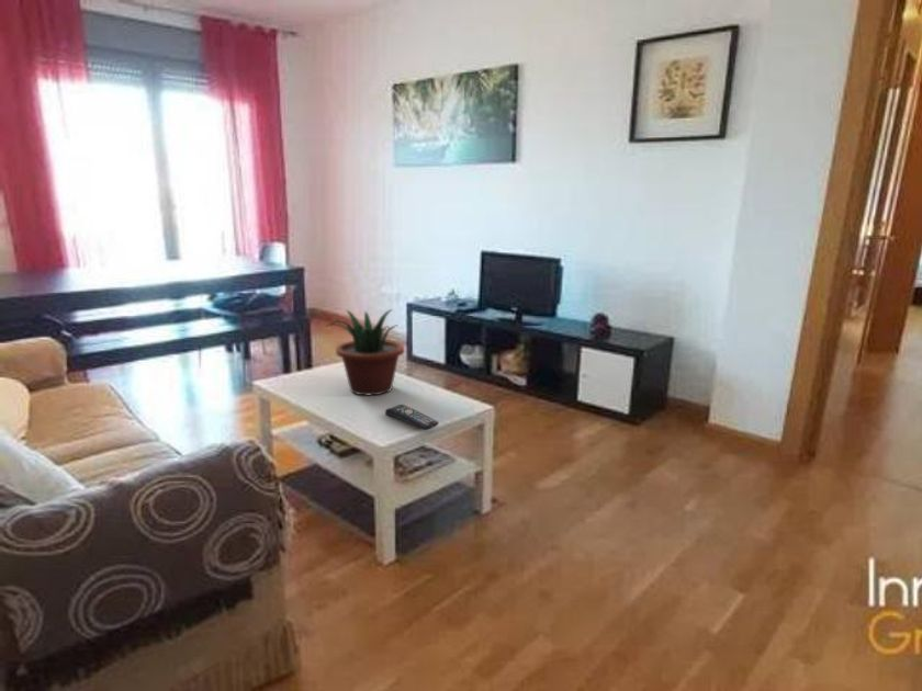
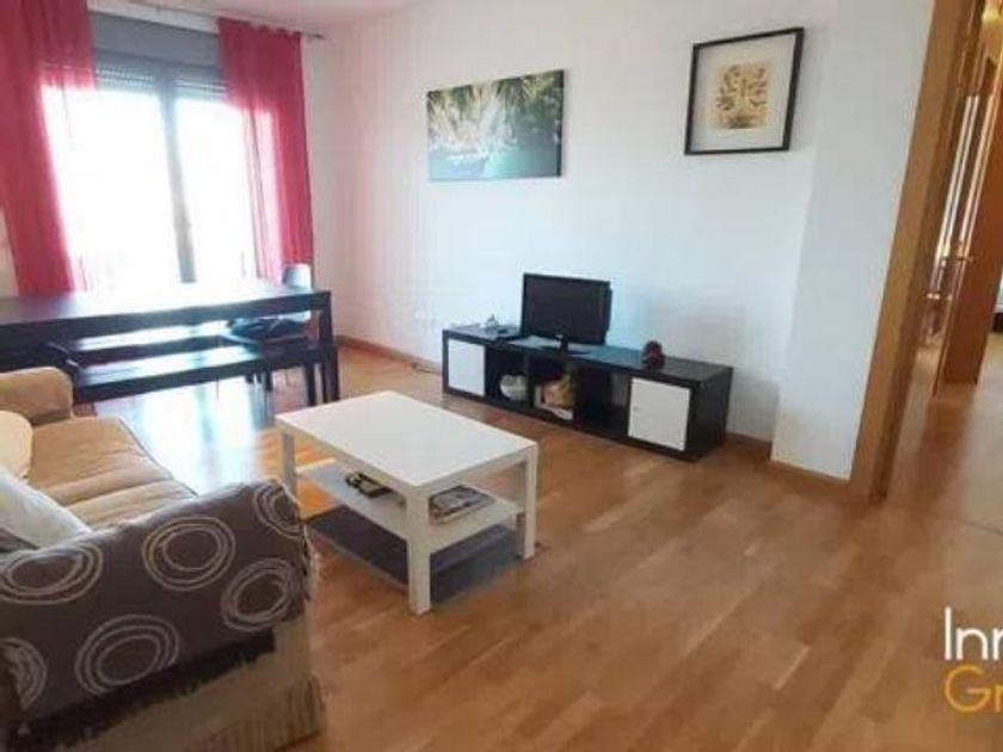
- potted plant (362, 352)
- remote control (411, 416)
